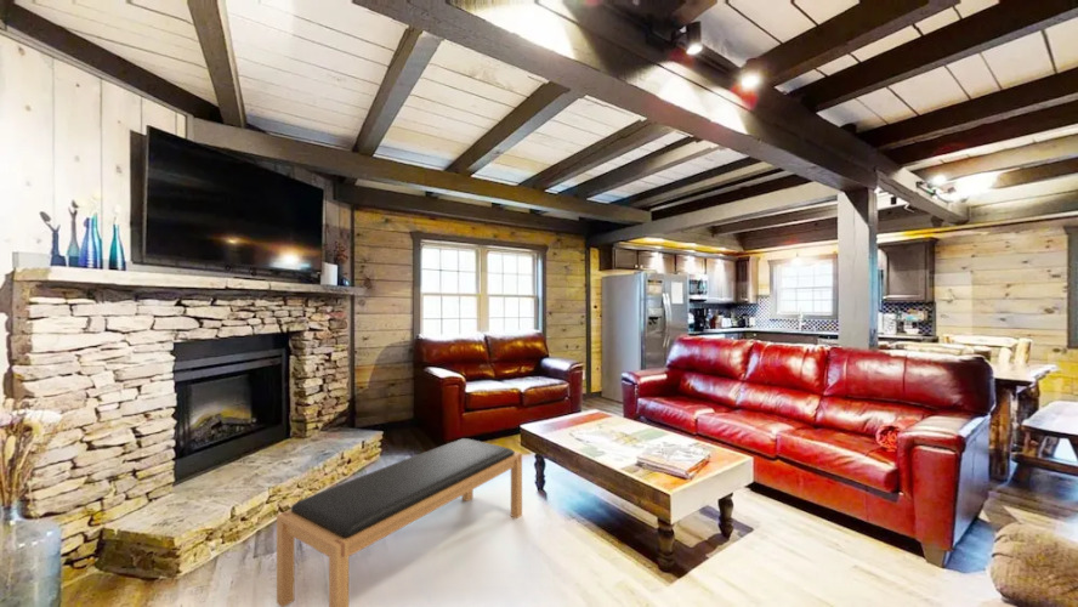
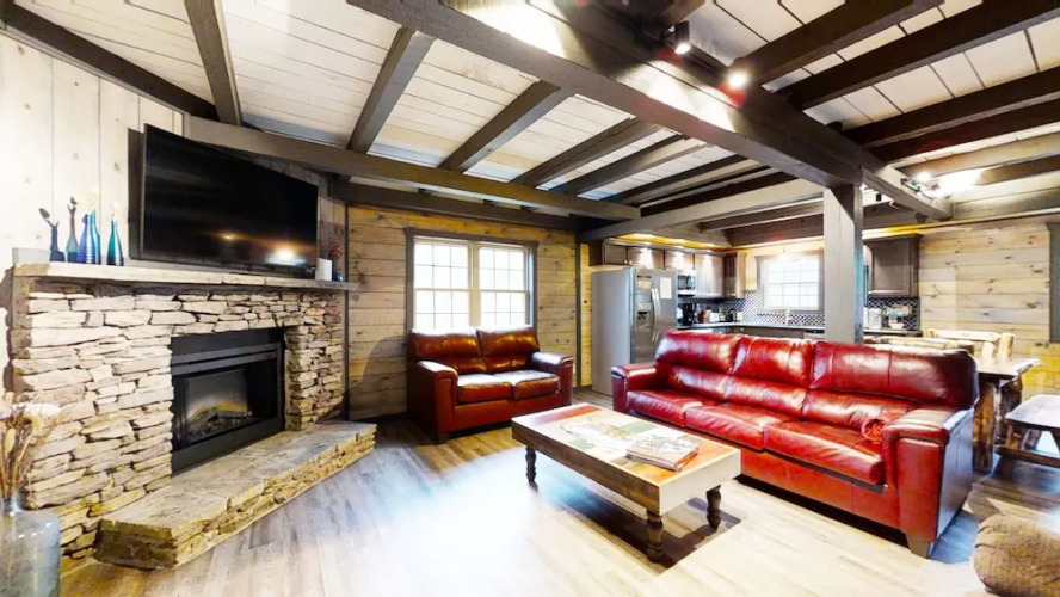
- bench (420, 510)
